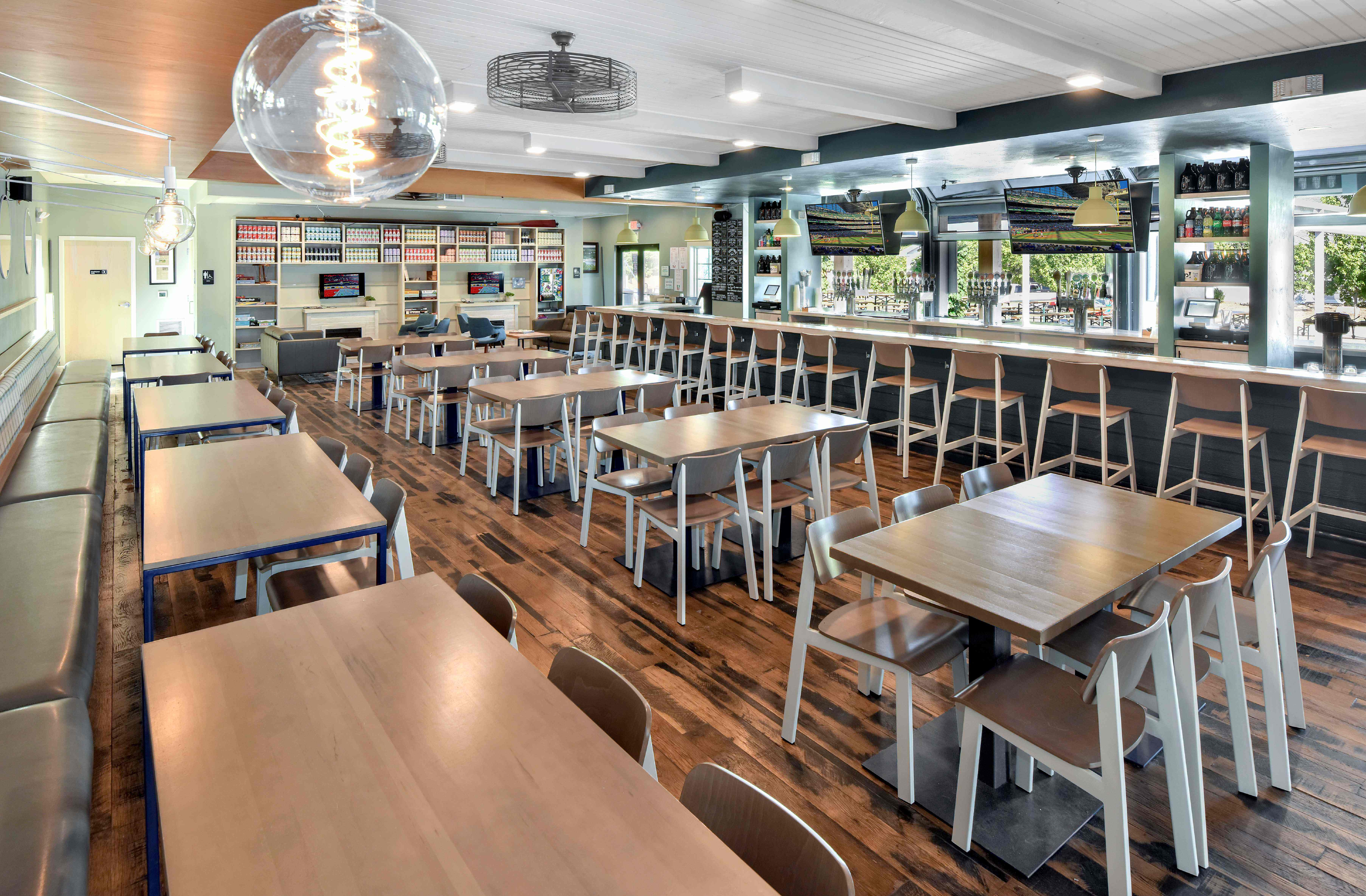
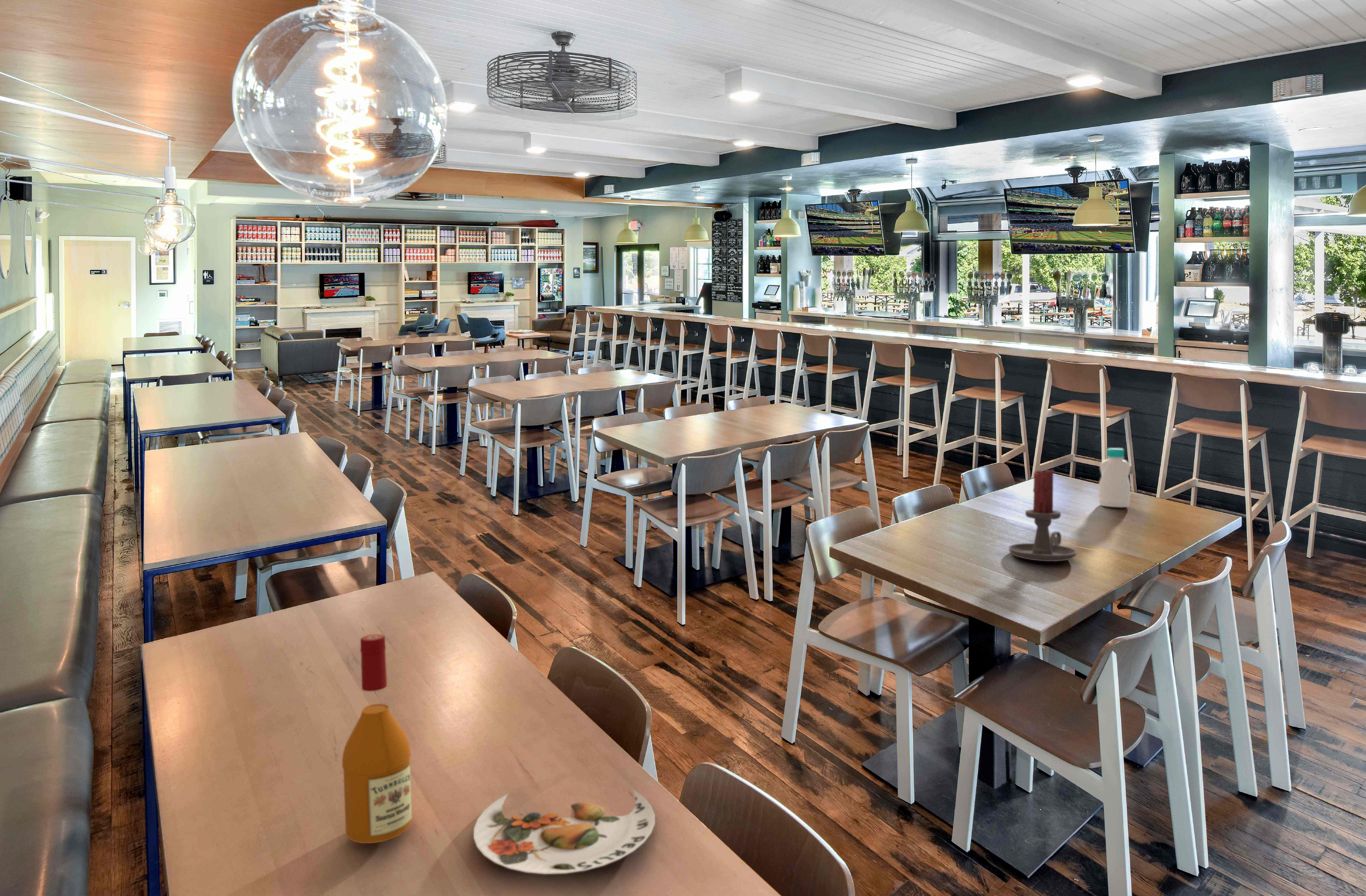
+ bottle (1115, 477)
+ candle holder (1046, 512)
+ wine bottle (376, 737)
+ plate (566, 824)
